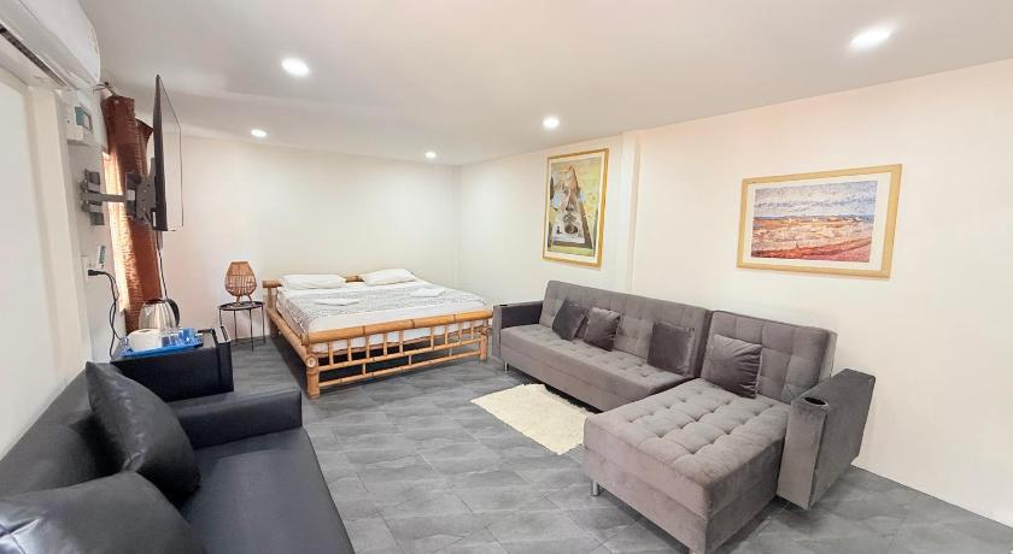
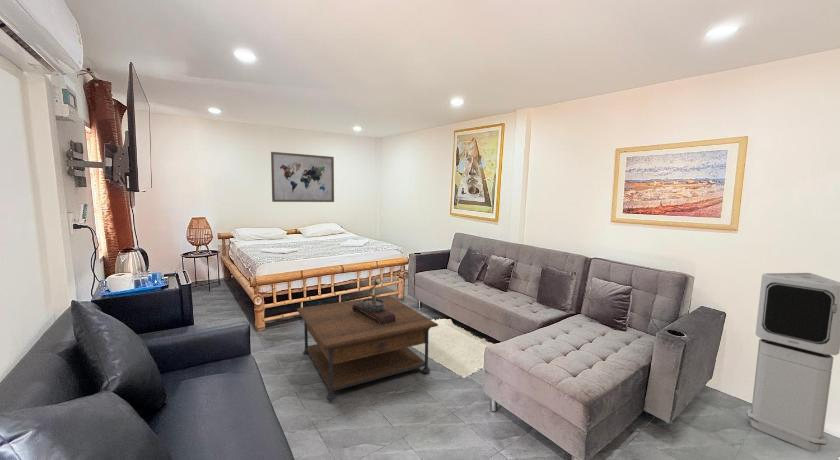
+ coffee table (363, 338)
+ wall art (304, 178)
+ air purifier (795, 354)
+ bonsai tree (373, 297)
